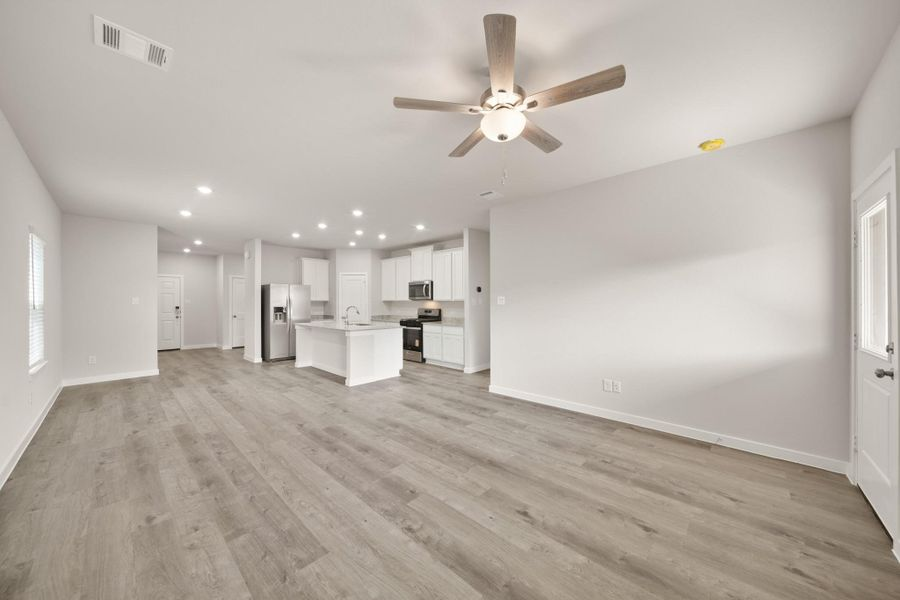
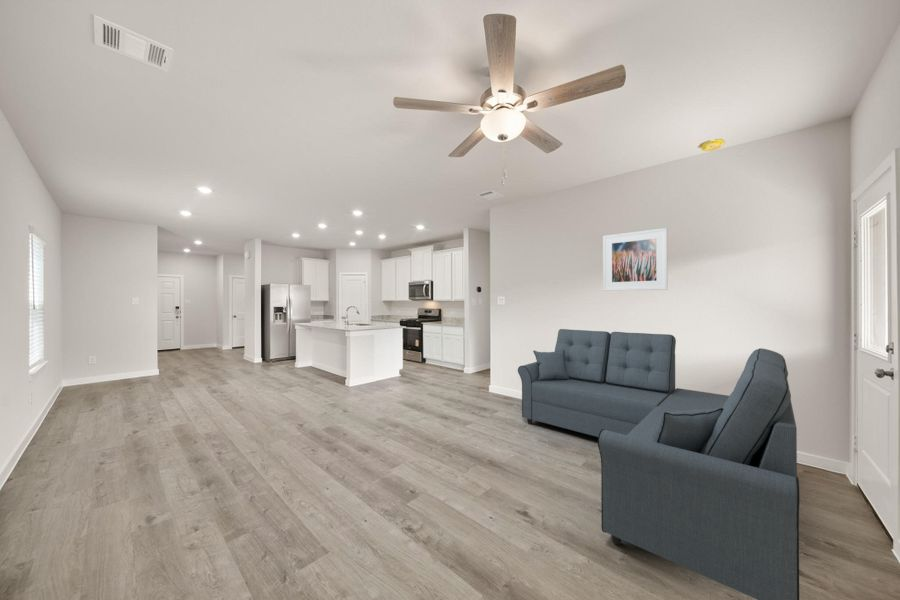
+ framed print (633, 261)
+ sofa (609, 402)
